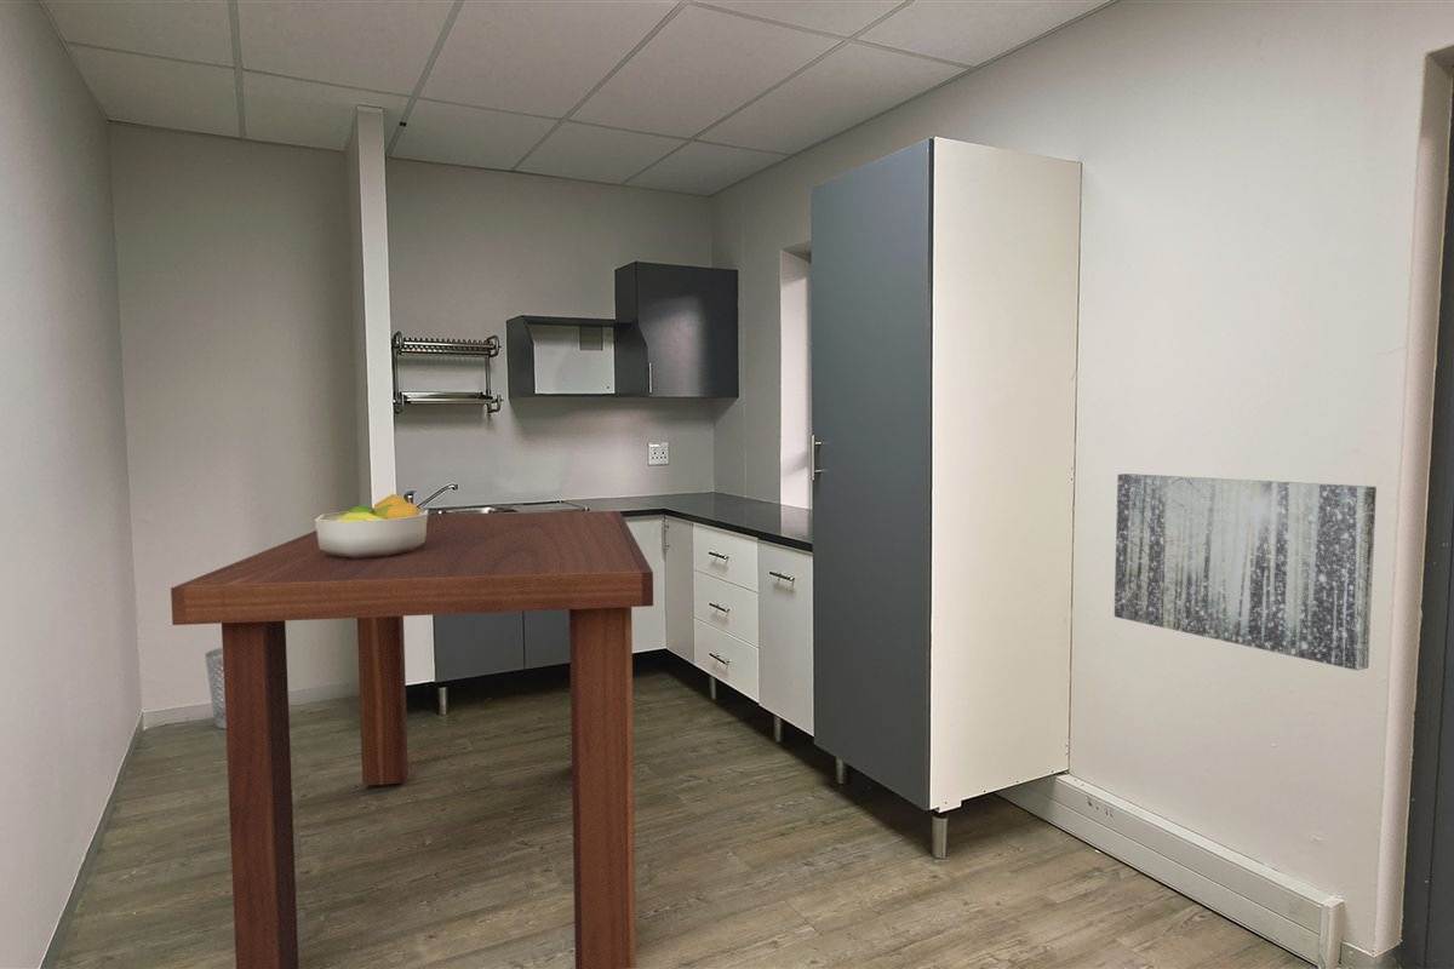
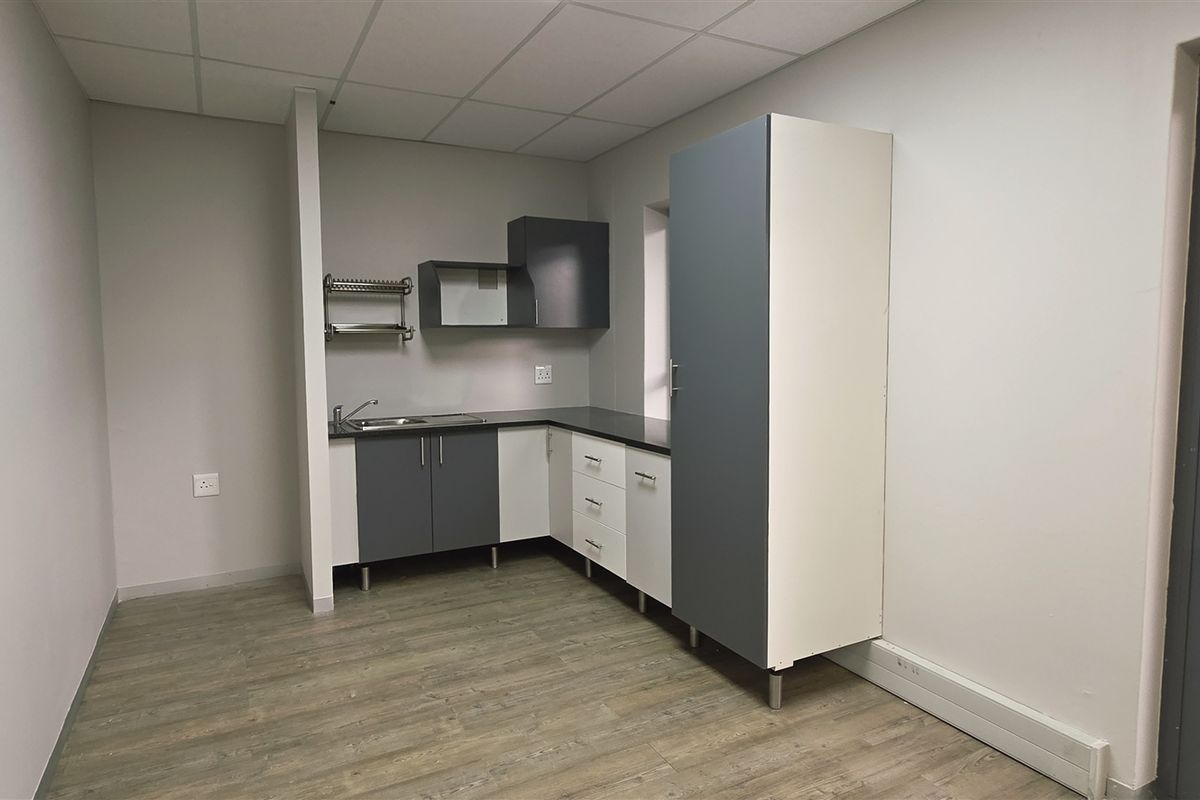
- fruit bowl (374, 523)
- wastebasket (223, 686)
- wall art (1227, 560)
- dining table (405, 700)
